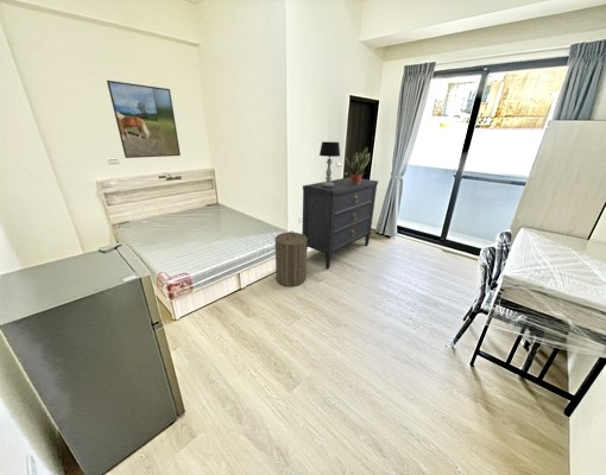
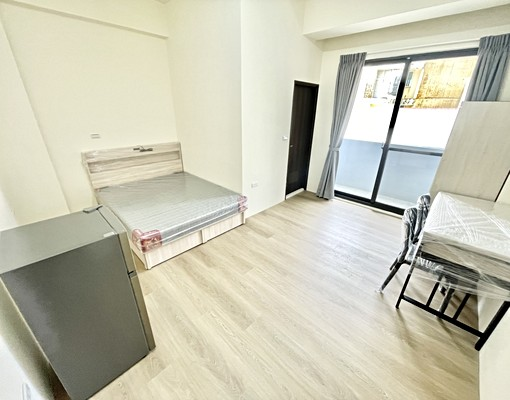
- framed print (147, 122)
- table lamp (329, 164)
- laundry hamper (291, 255)
- potted plant (358, 164)
- dresser (340, 218)
